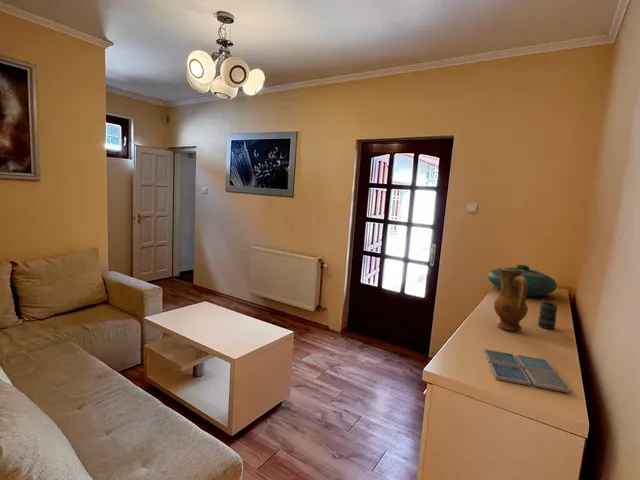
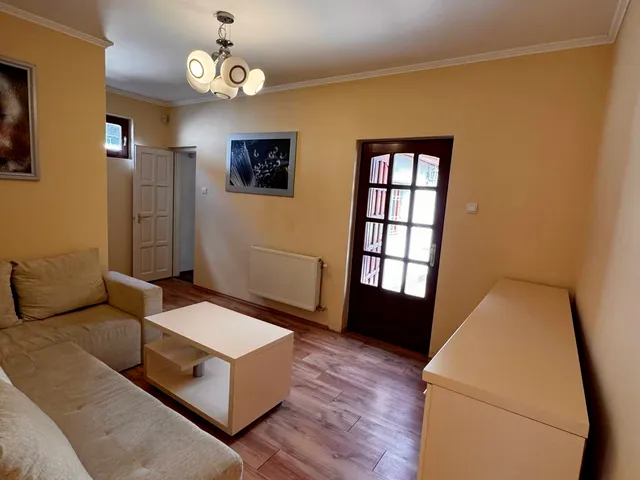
- decorative bowl (522, 276)
- mug (546, 313)
- drink coaster (522, 369)
- ceramic jug (513, 299)
